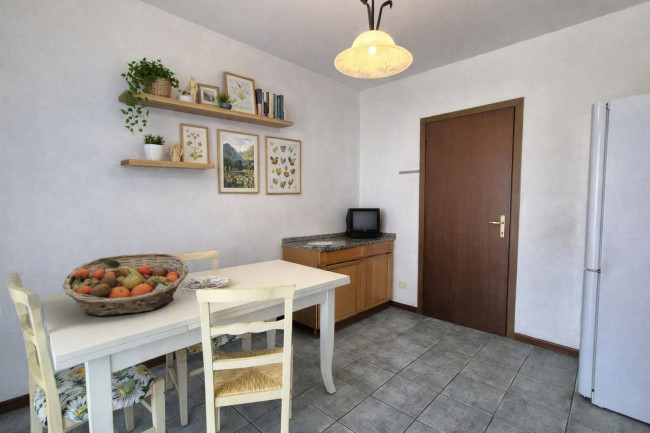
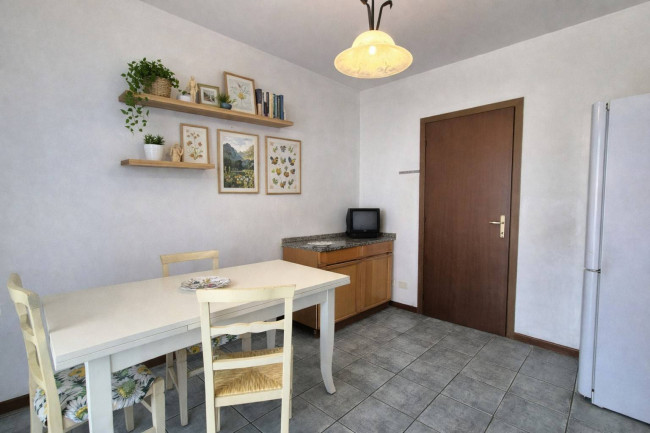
- fruit basket (130, 282)
